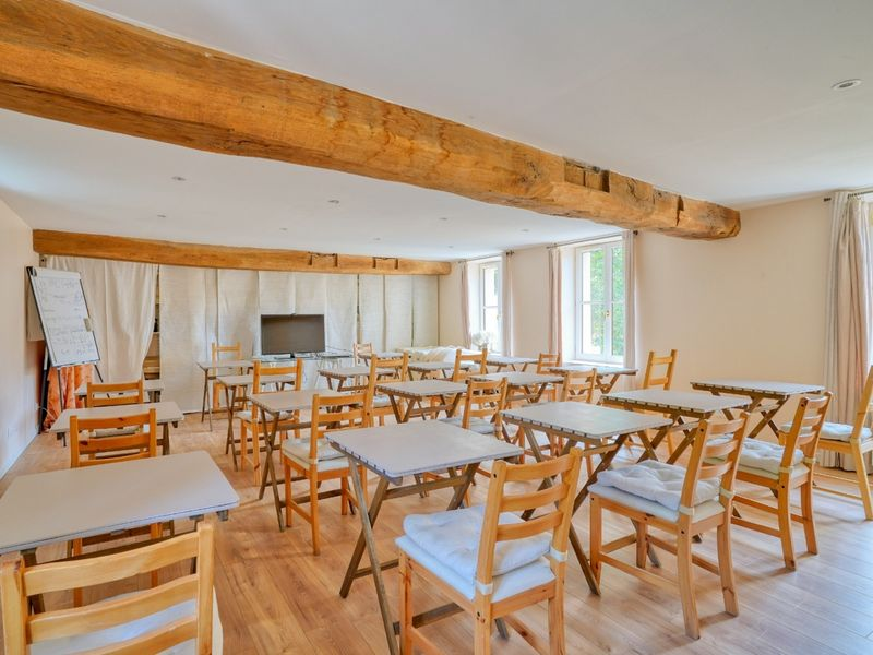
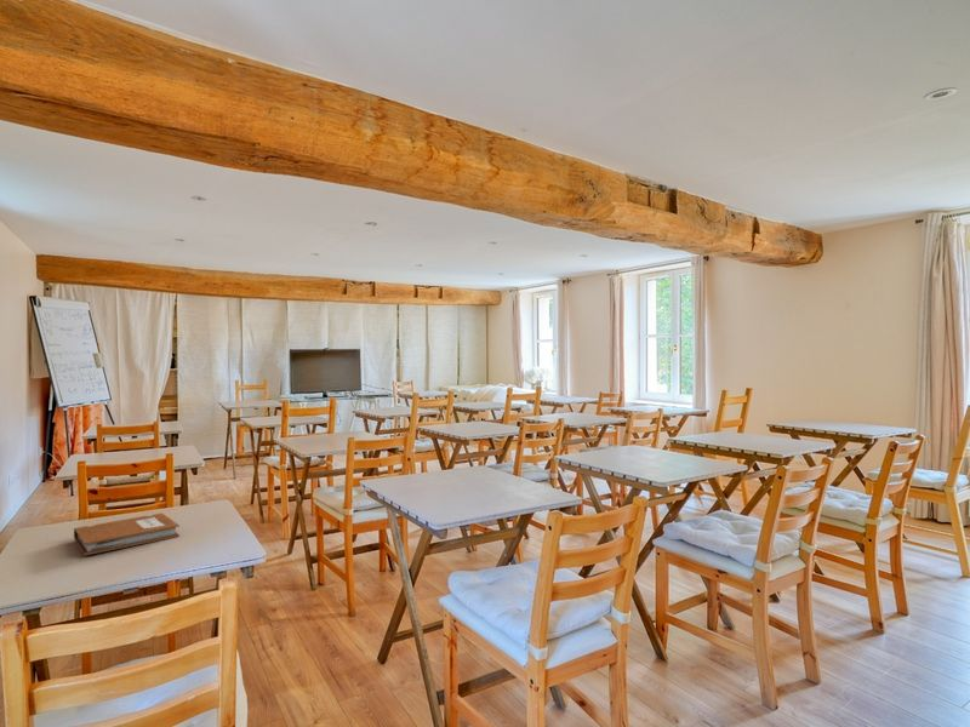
+ notebook (129, 531)
